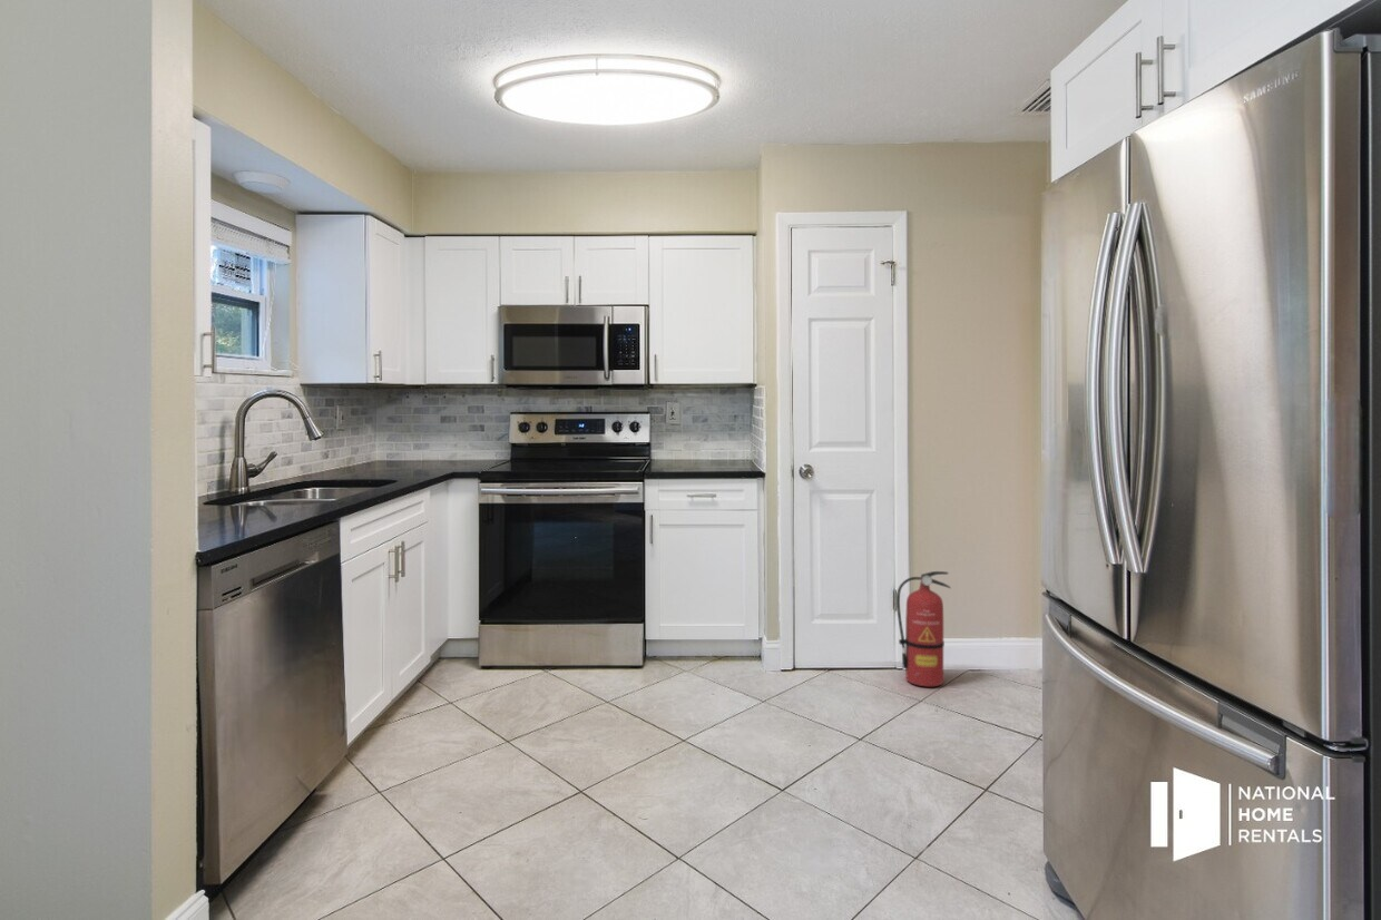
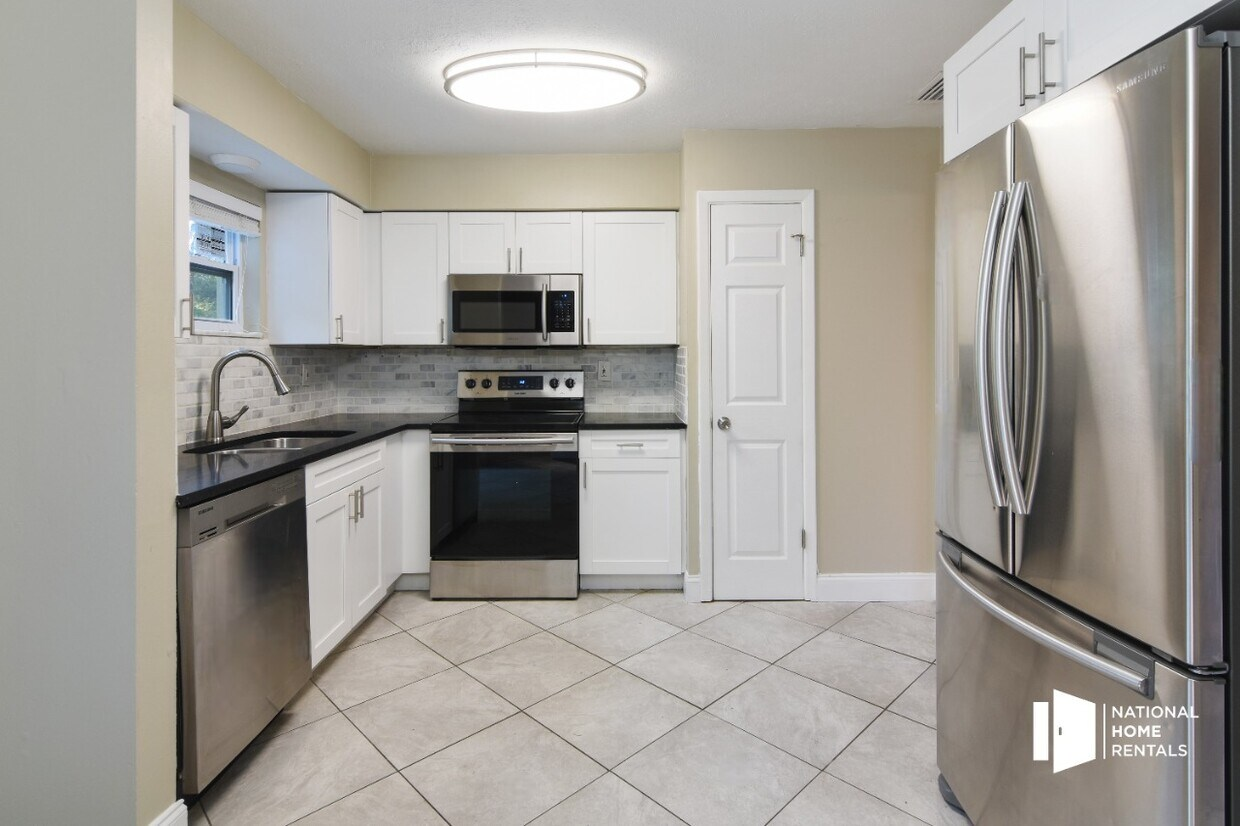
- fire extinguisher (923, 626)
